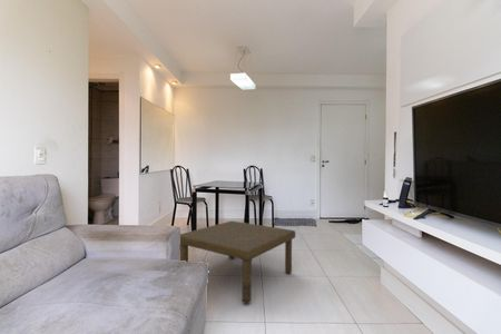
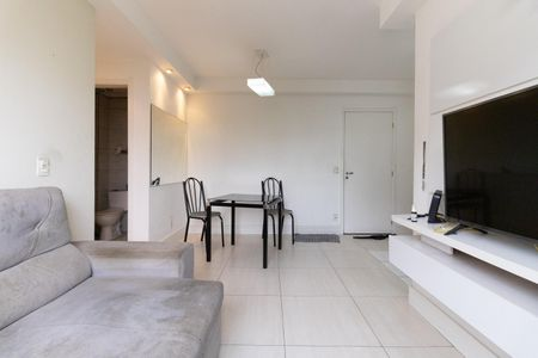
- coffee table (237, 254)
